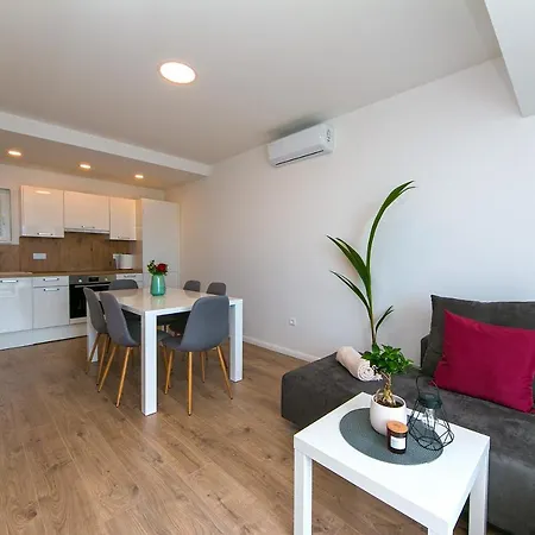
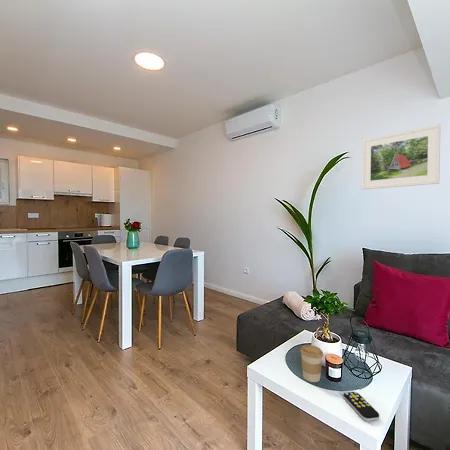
+ remote control (360, 405)
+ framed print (397, 159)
+ coffee cup (311, 362)
